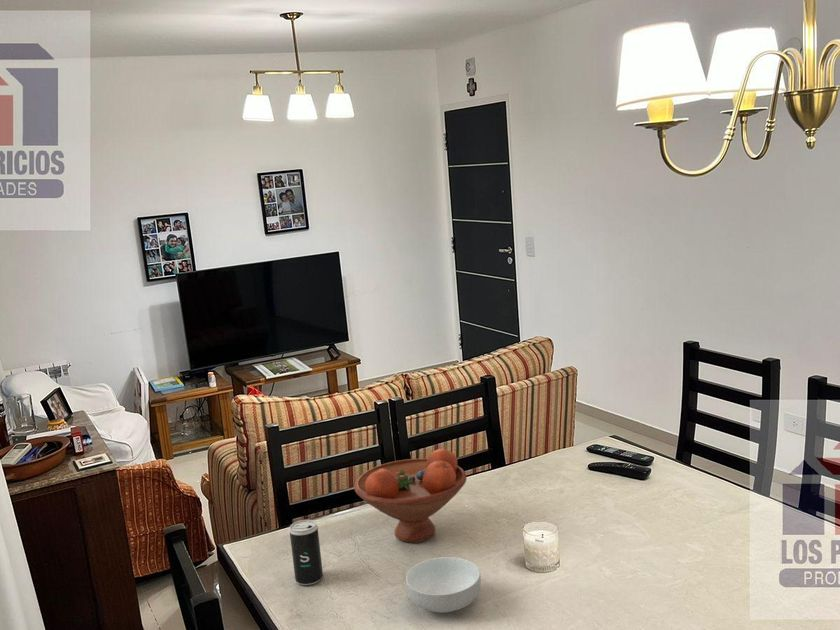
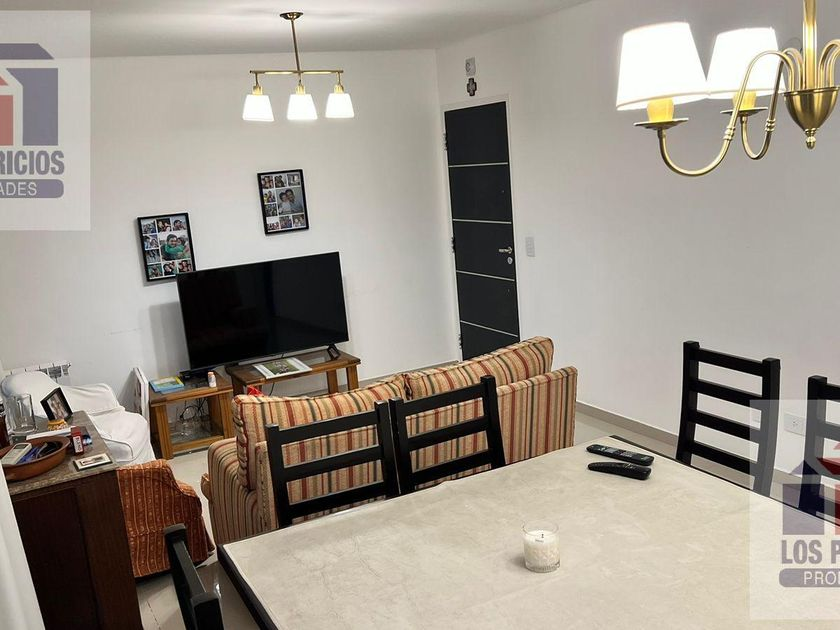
- beverage can (306, 552)
- cereal bowl (444, 588)
- fruit bowl (411, 495)
